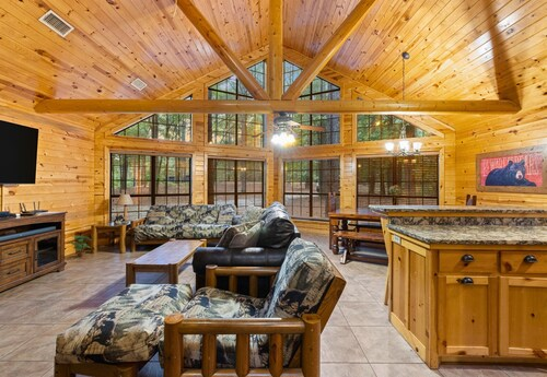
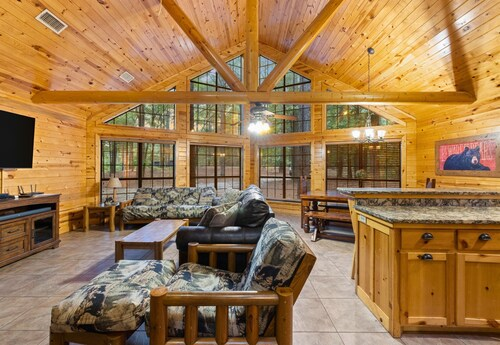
- potted plant (80, 246)
